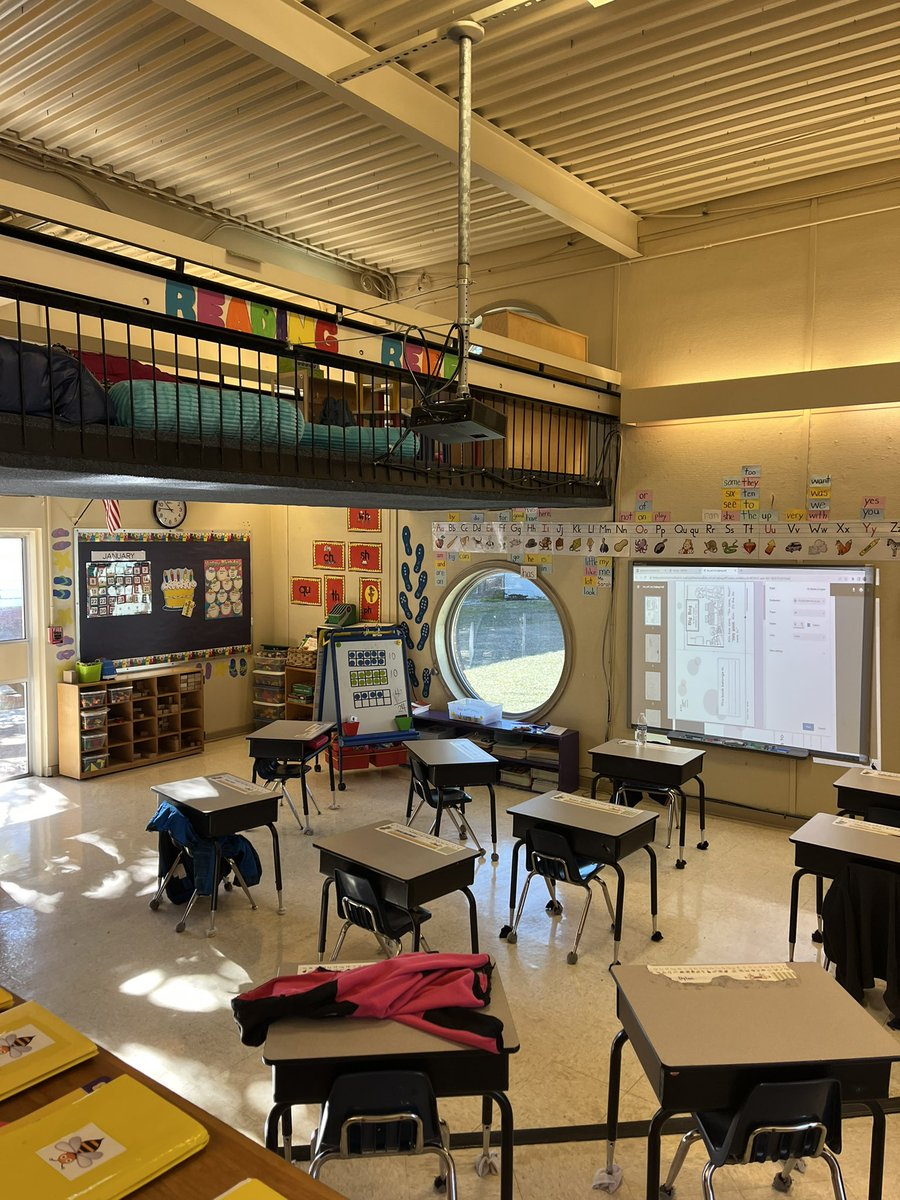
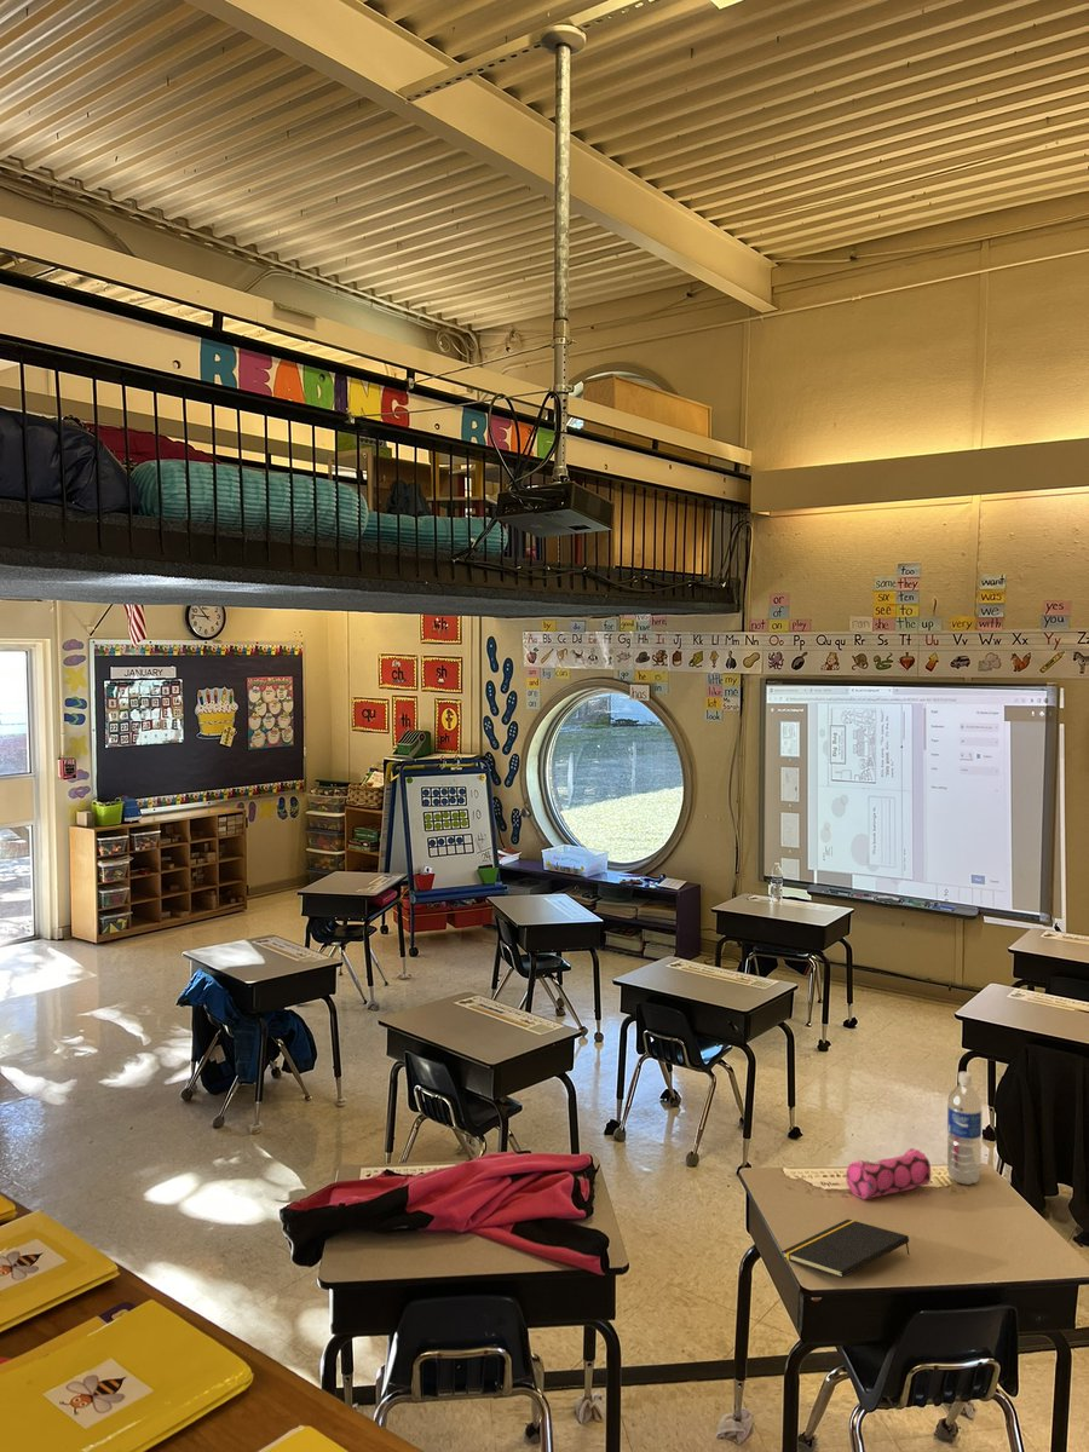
+ pencil case (889, 1171)
+ water bottle (964, 1127)
+ notepad (845, 1246)
